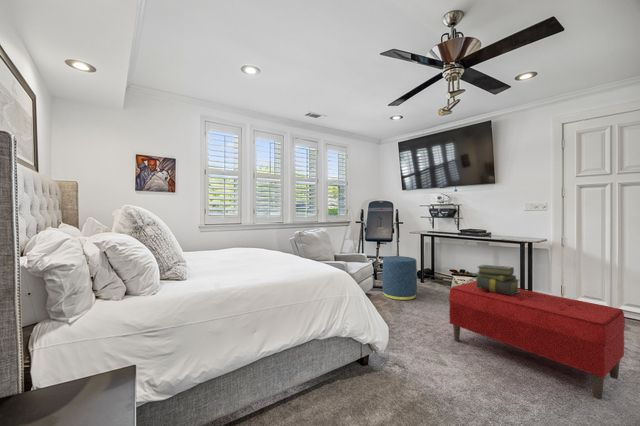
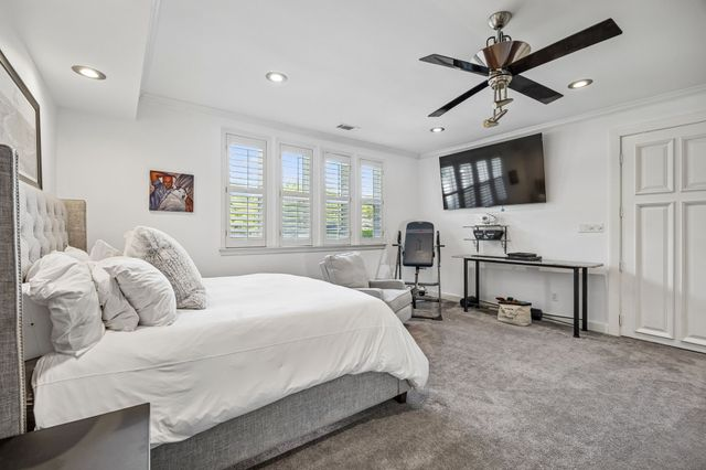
- stack of books (495, 278)
- ottoman (399, 276)
- bench (525, 326)
